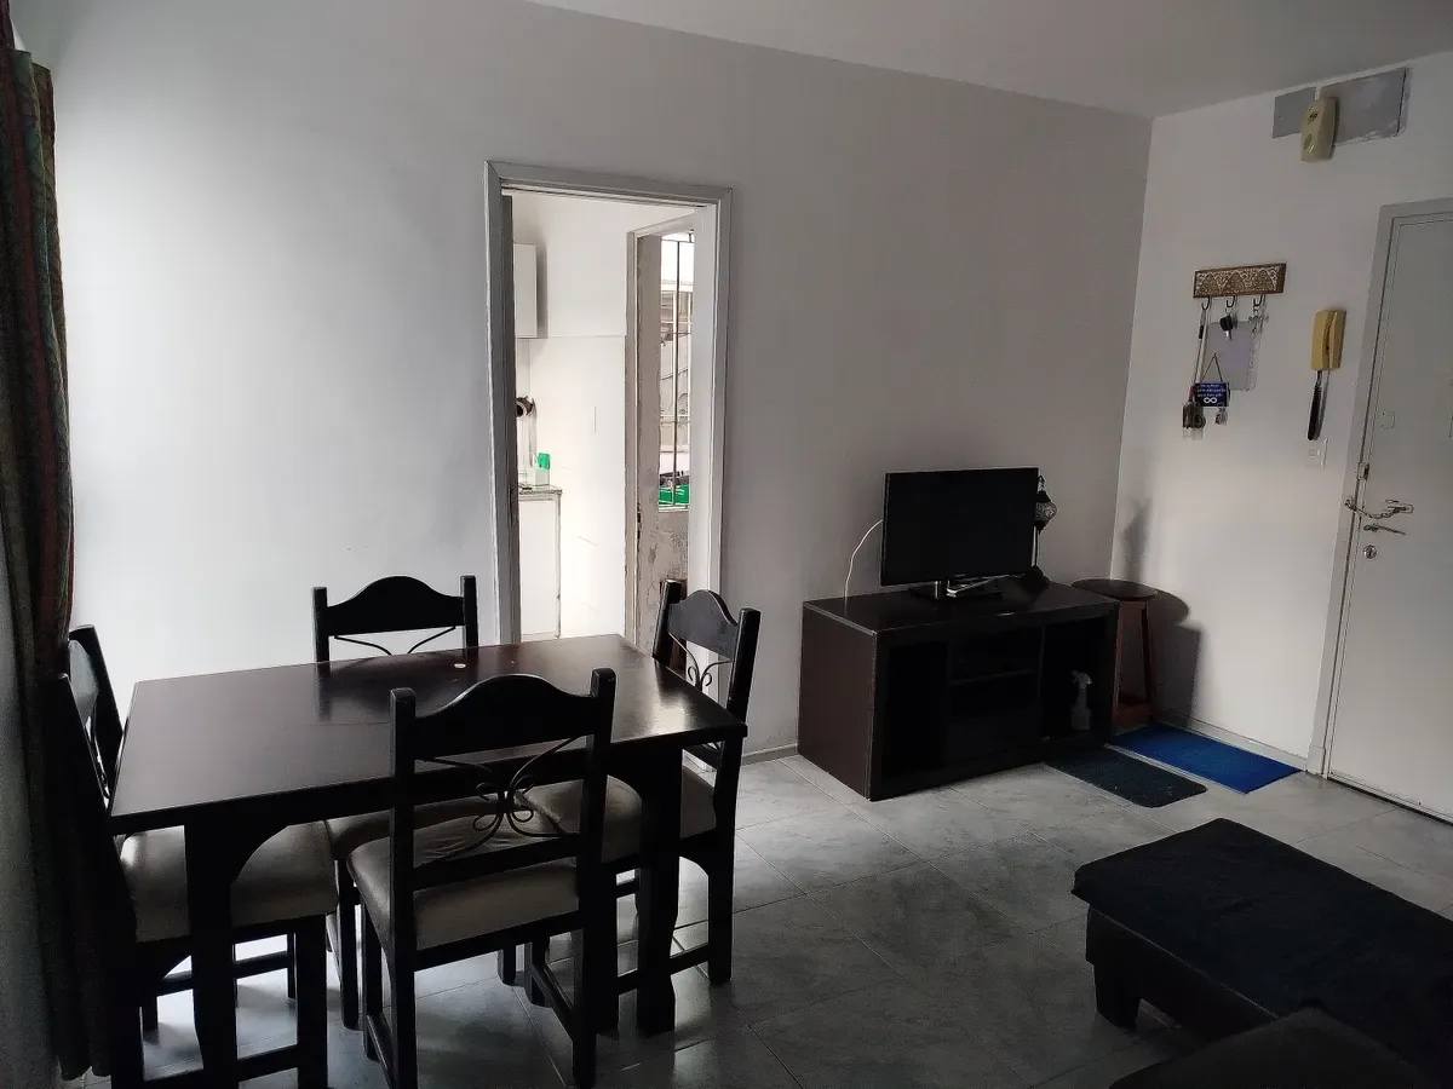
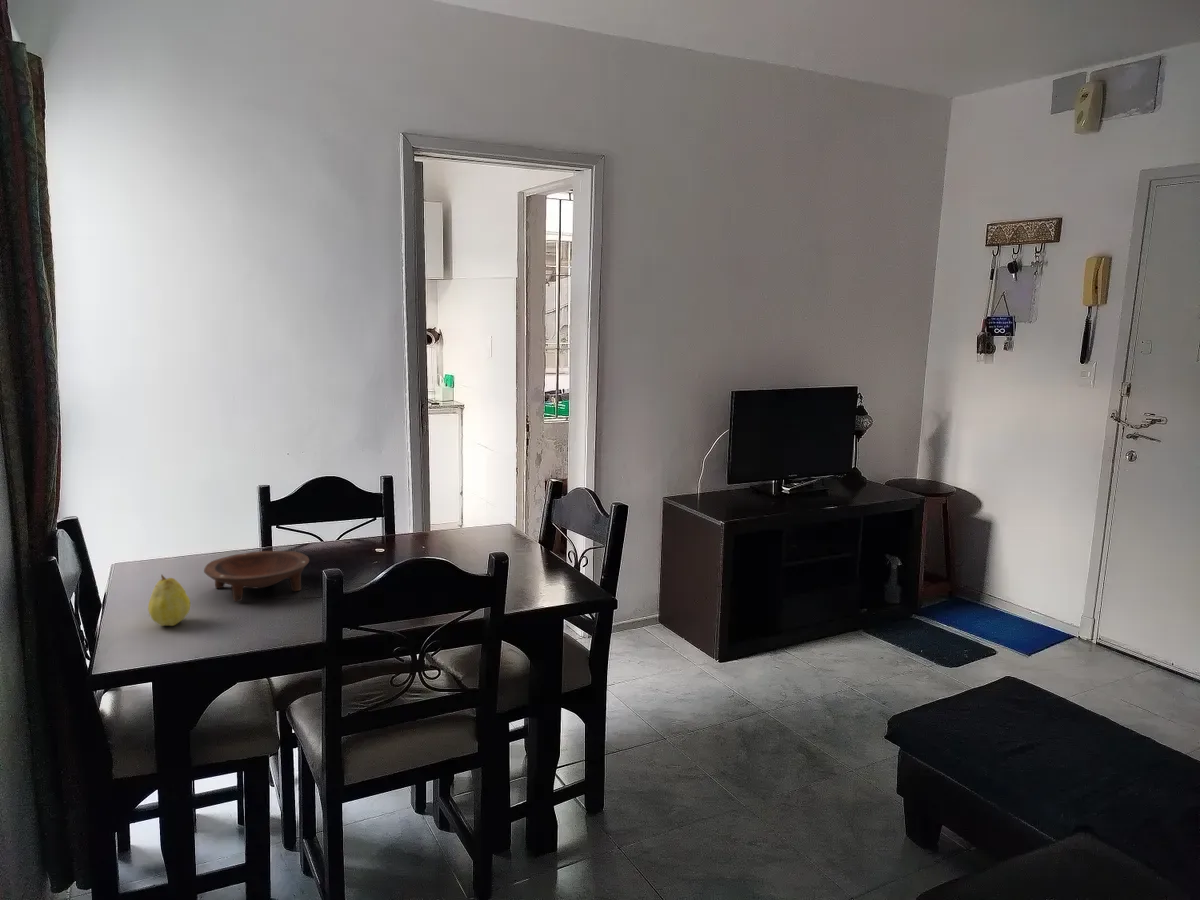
+ bowl (258, 575)
+ fruit (169, 598)
